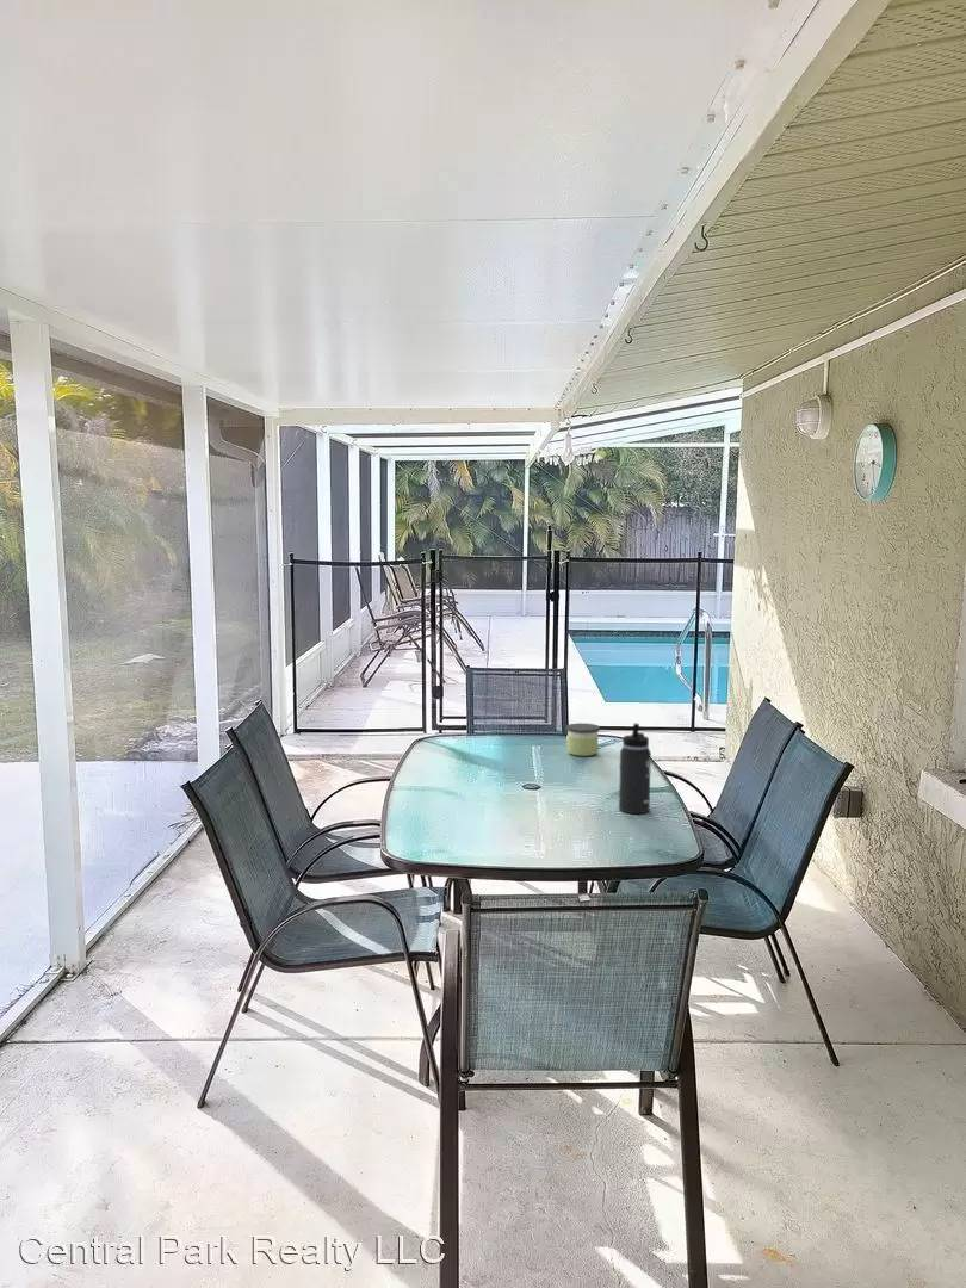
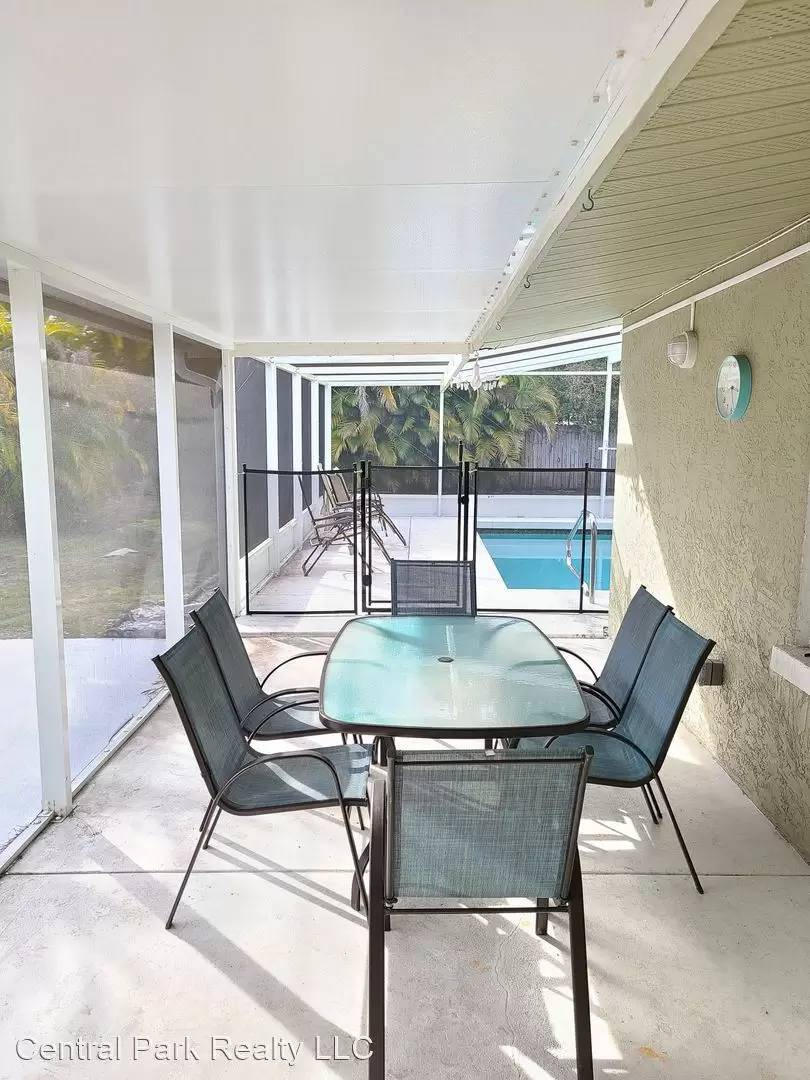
- candle (582, 739)
- thermos bottle (636, 766)
